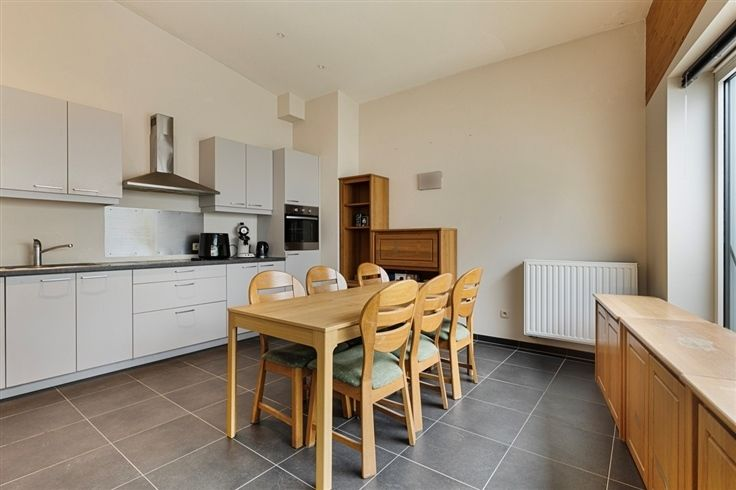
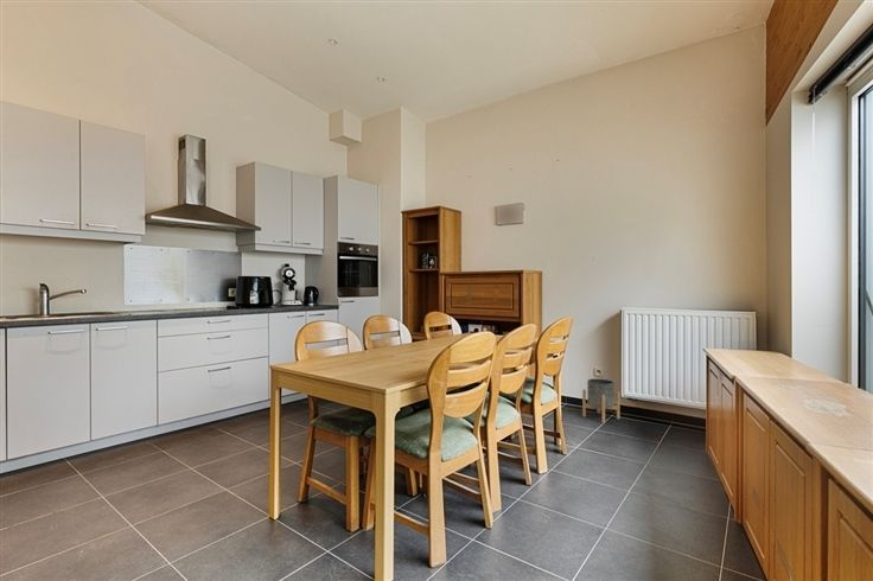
+ planter (600, 398)
